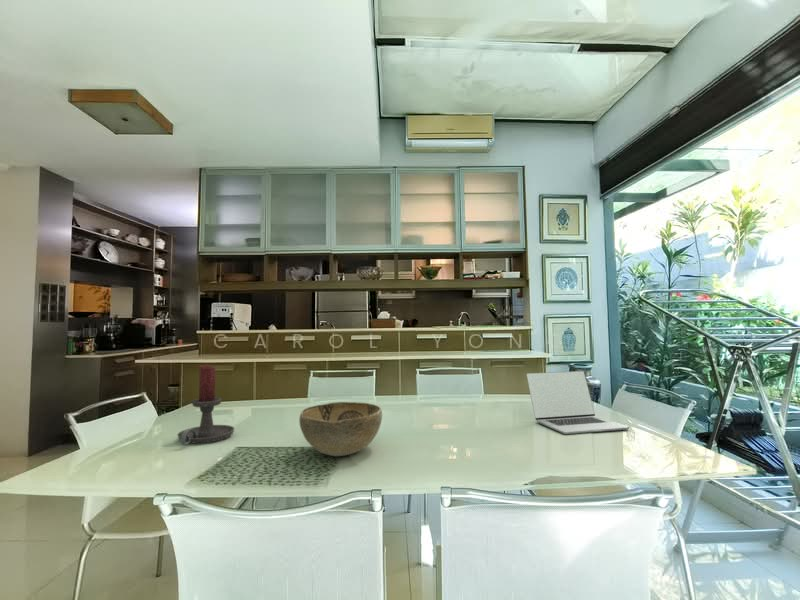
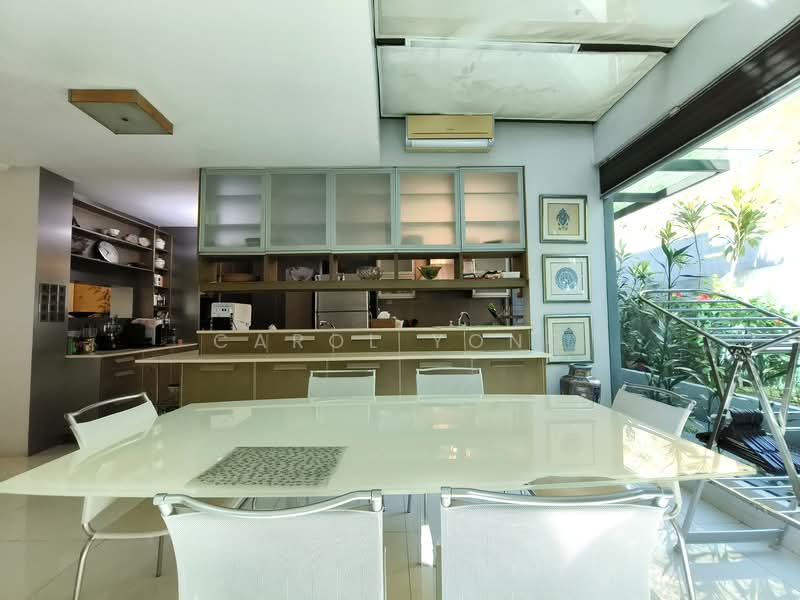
- candle holder (202, 402)
- decorative bowl (341, 430)
- laptop (574, 399)
